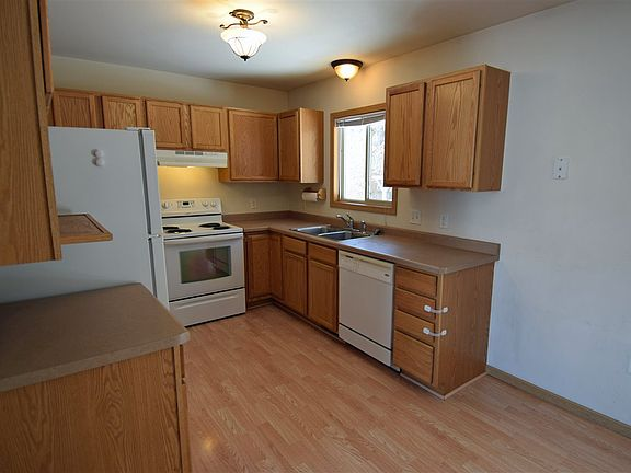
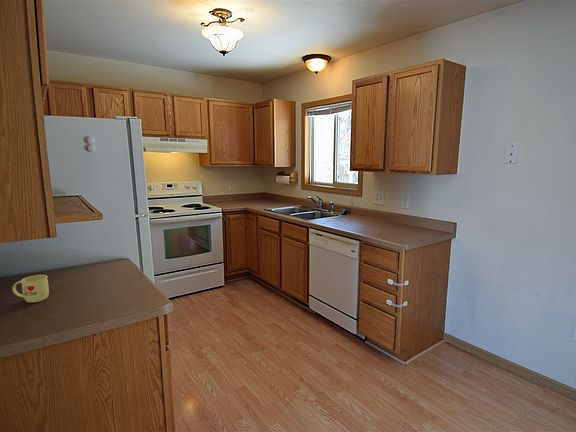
+ mug (30, 289)
